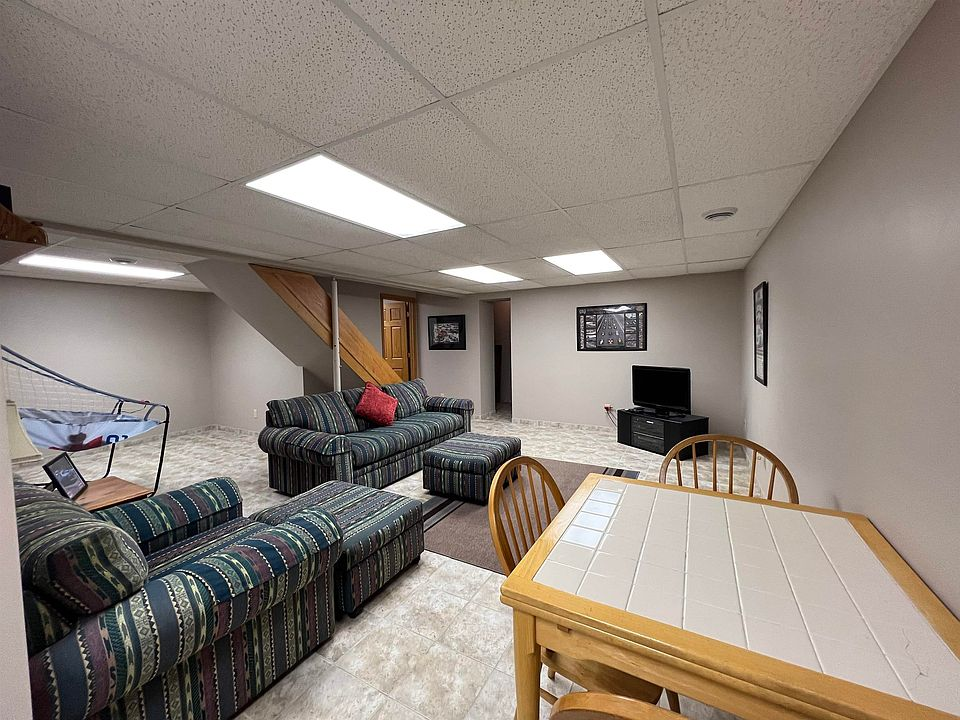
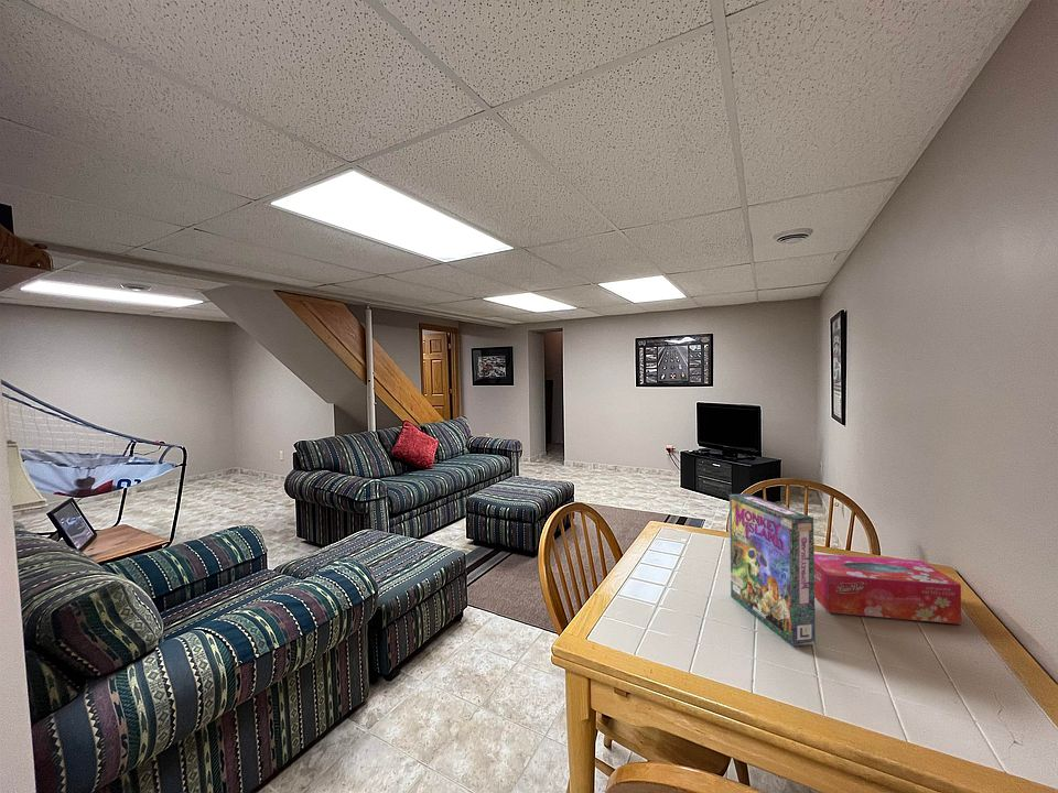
+ game box (767, 561)
+ tissue box (876, 585)
